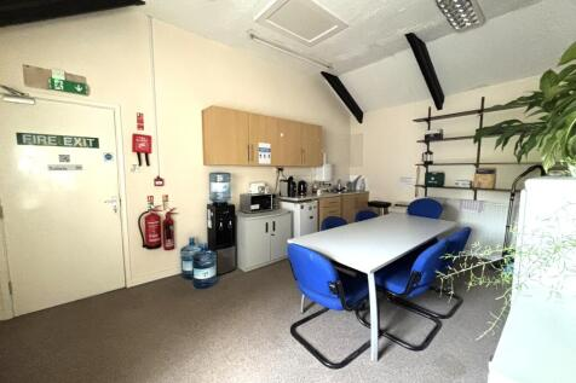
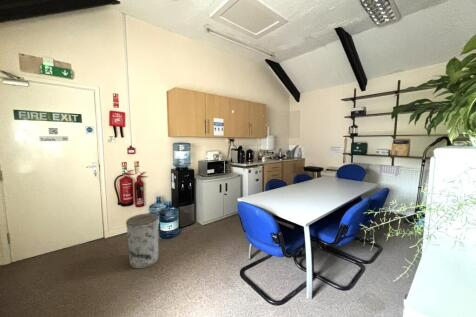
+ trash can (143, 238)
